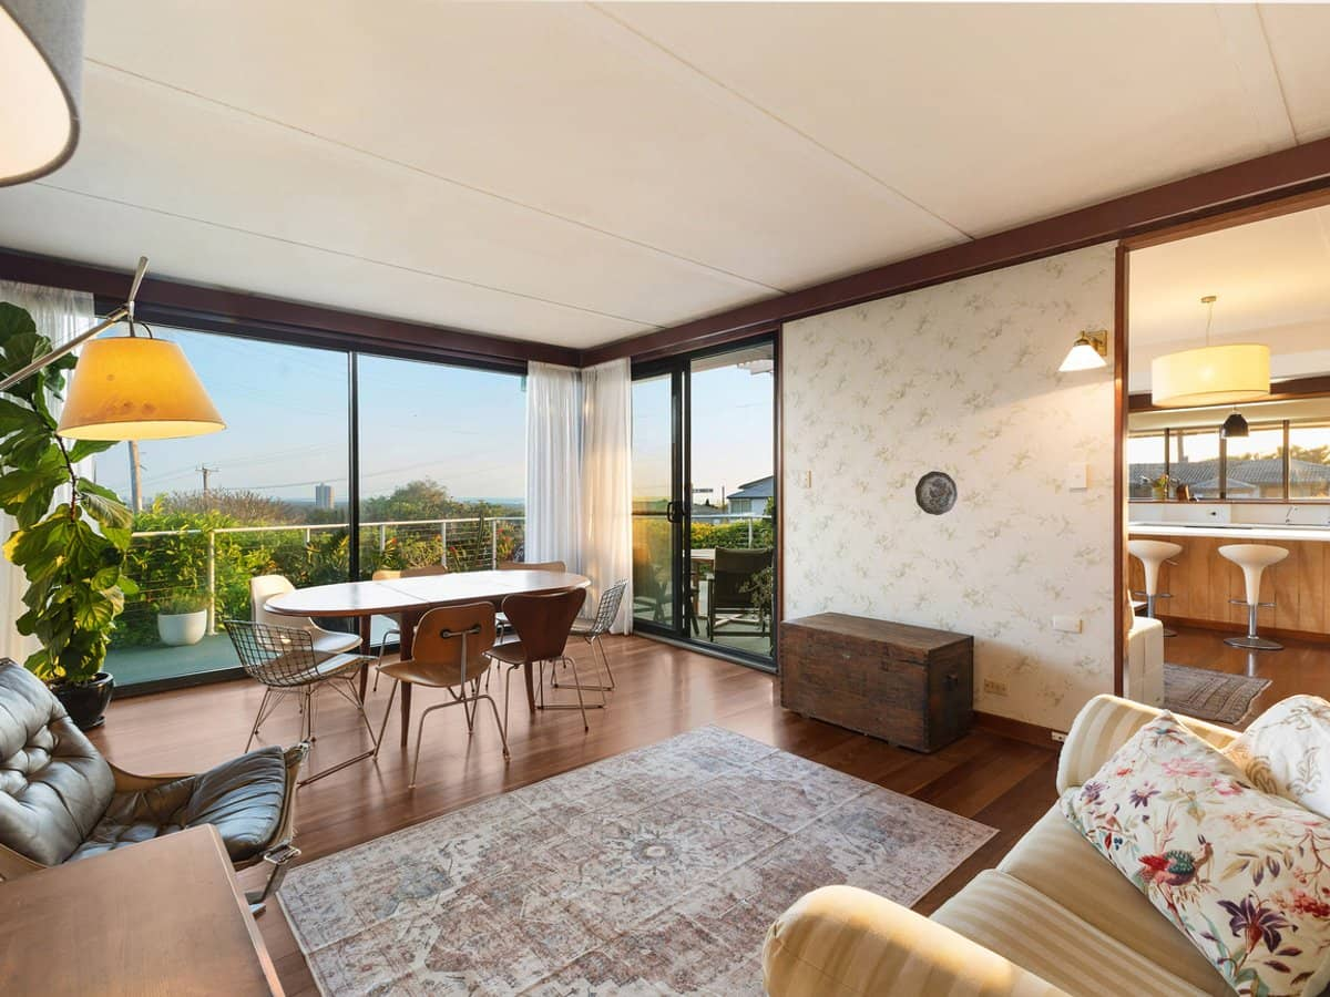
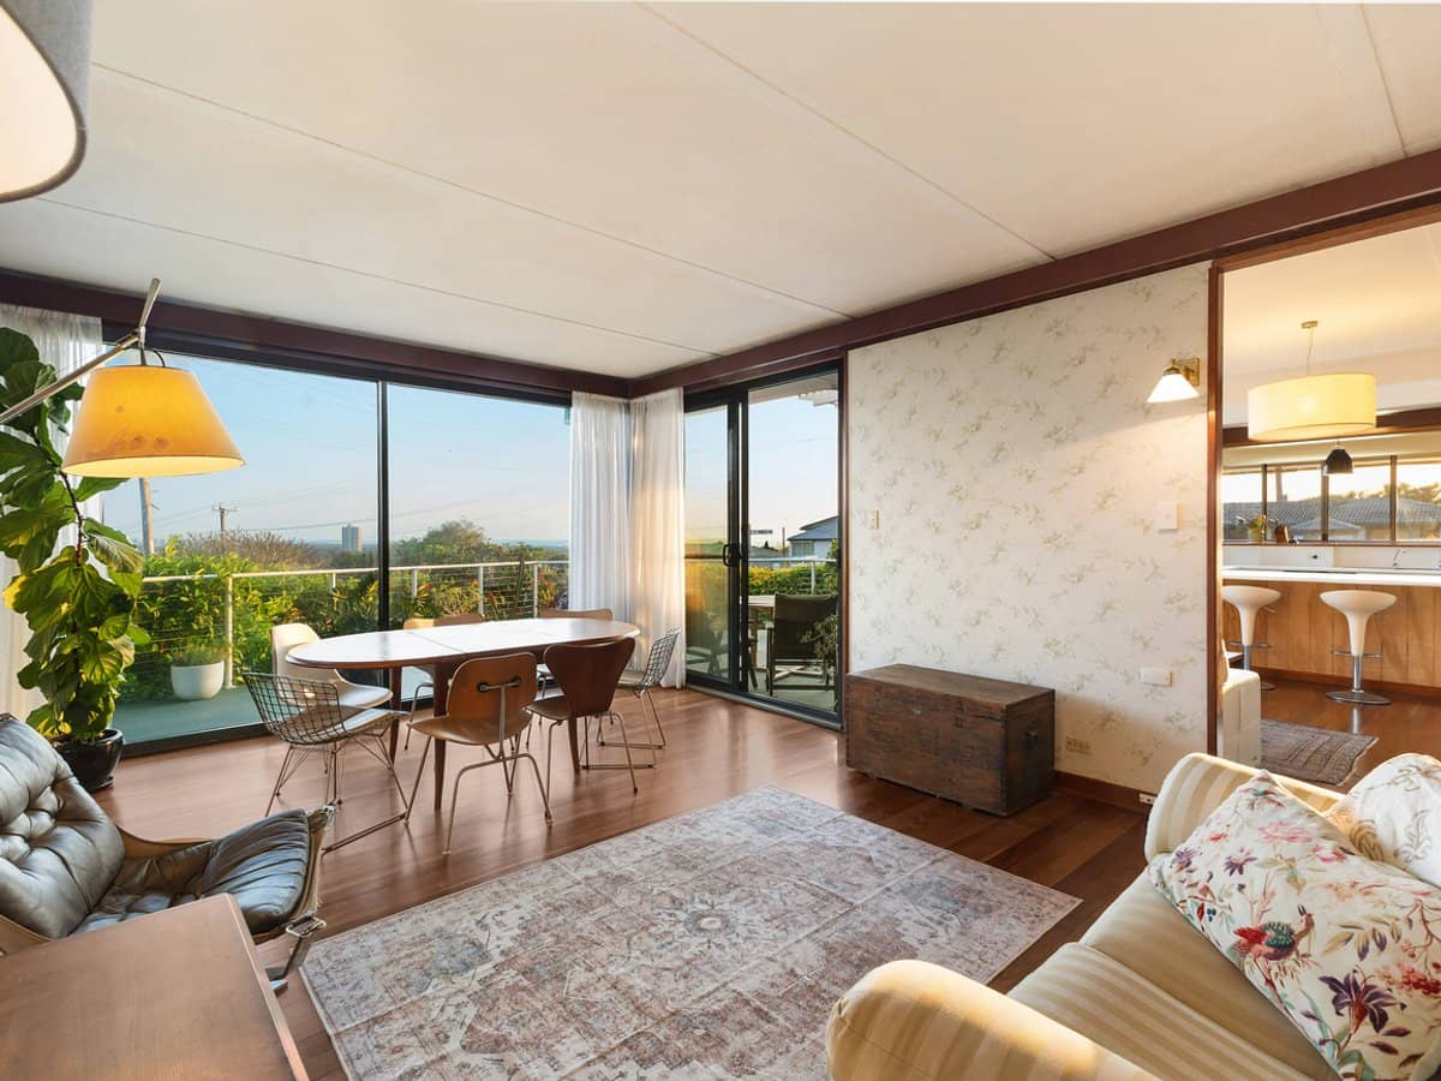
- decorative plate (937, 493)
